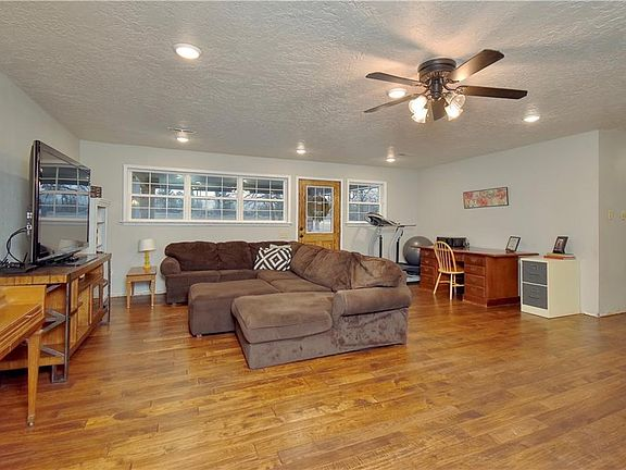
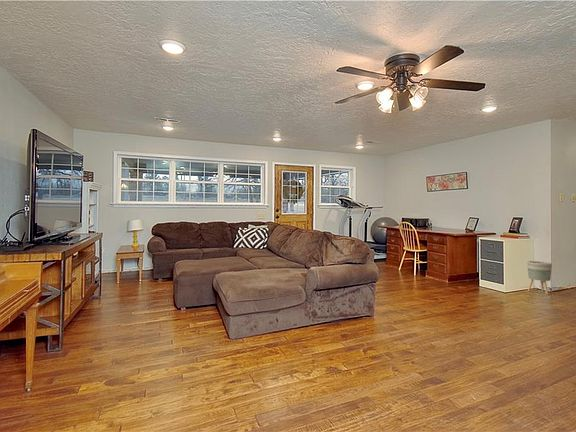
+ planter (539, 277)
